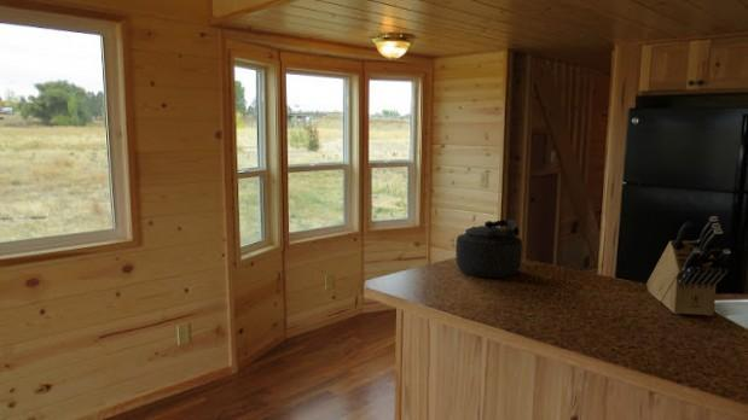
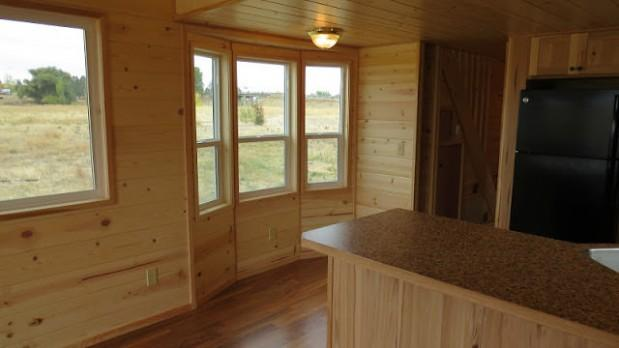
- kettle (489, 245)
- knife block (685, 259)
